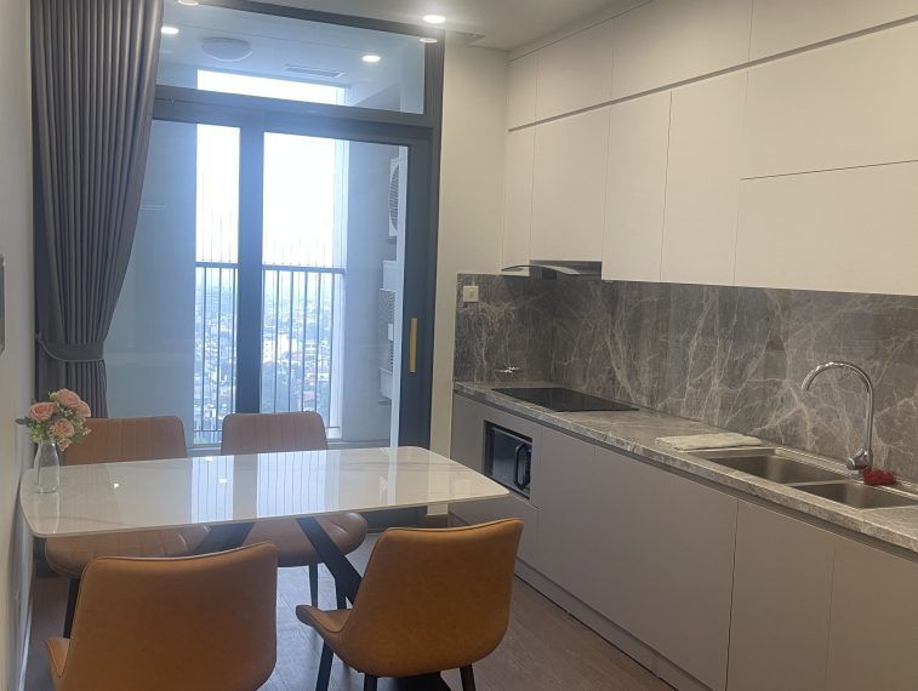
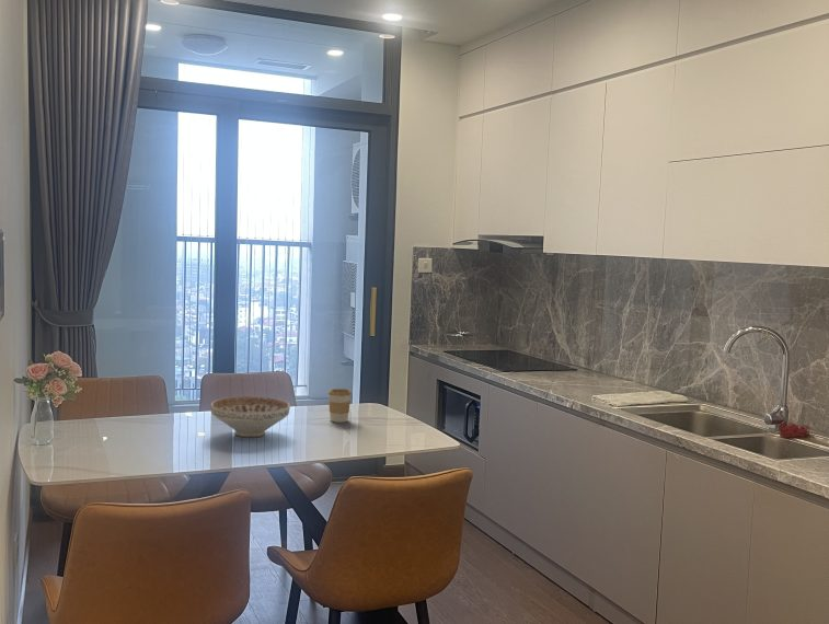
+ coffee cup (339, 404)
+ decorative bowl (250, 418)
